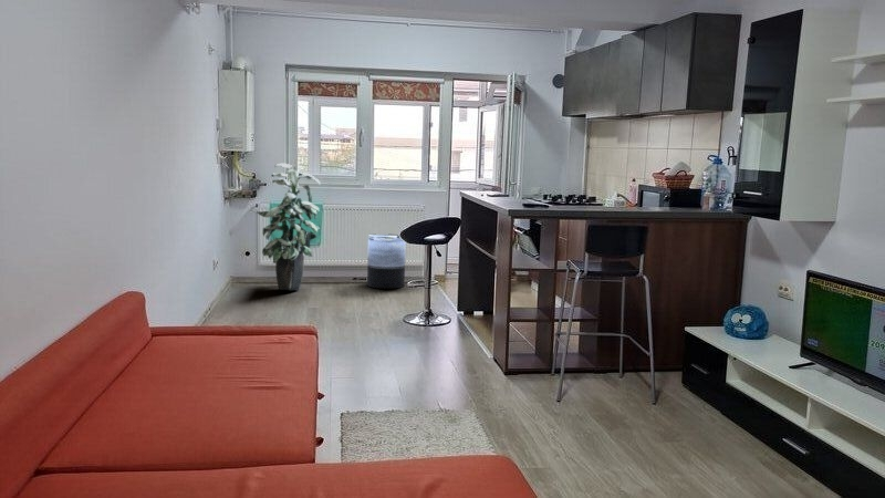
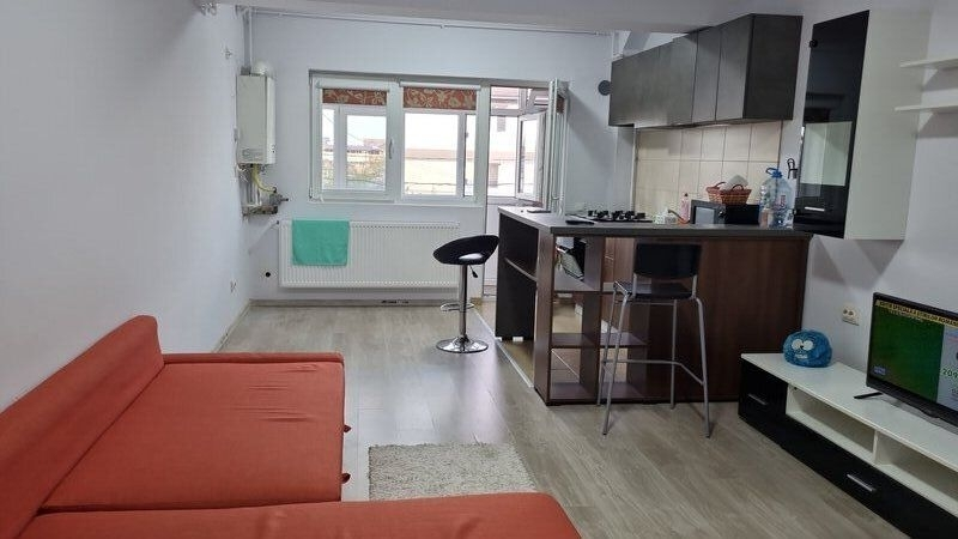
- trash can (386, 260)
- indoor plant (288, 227)
